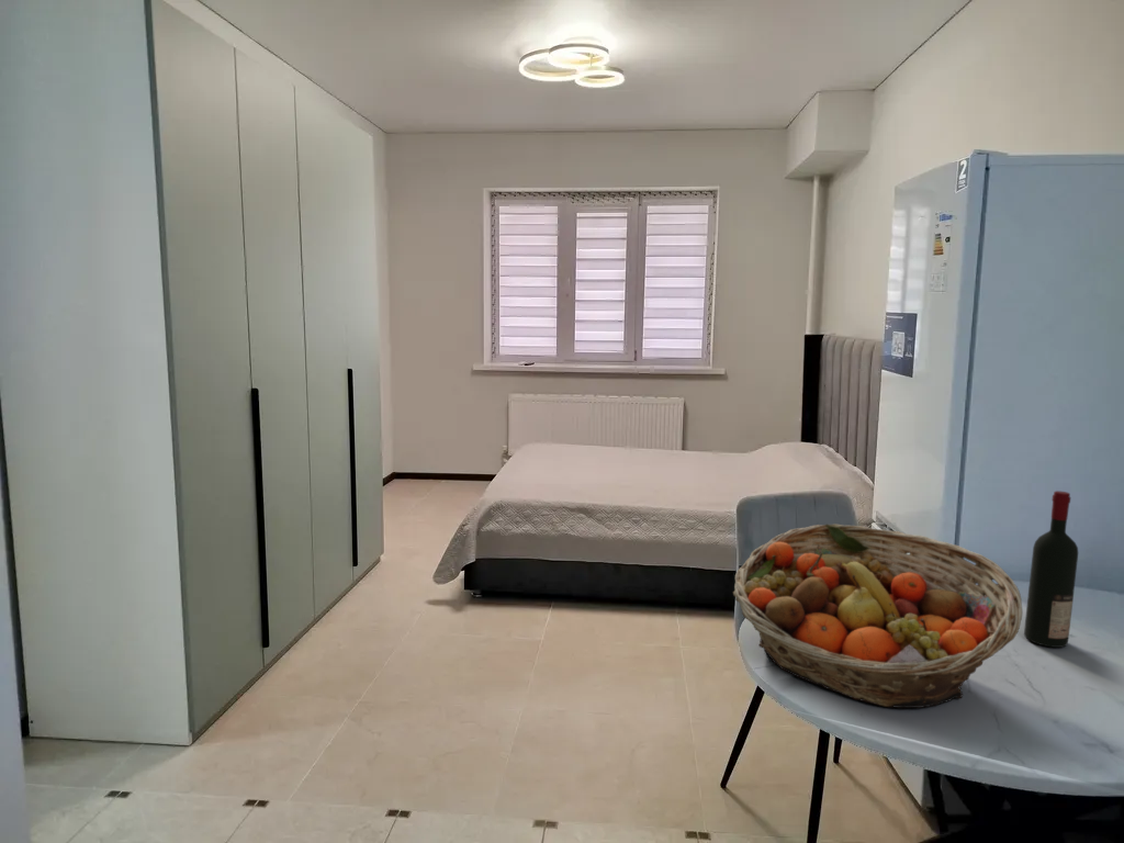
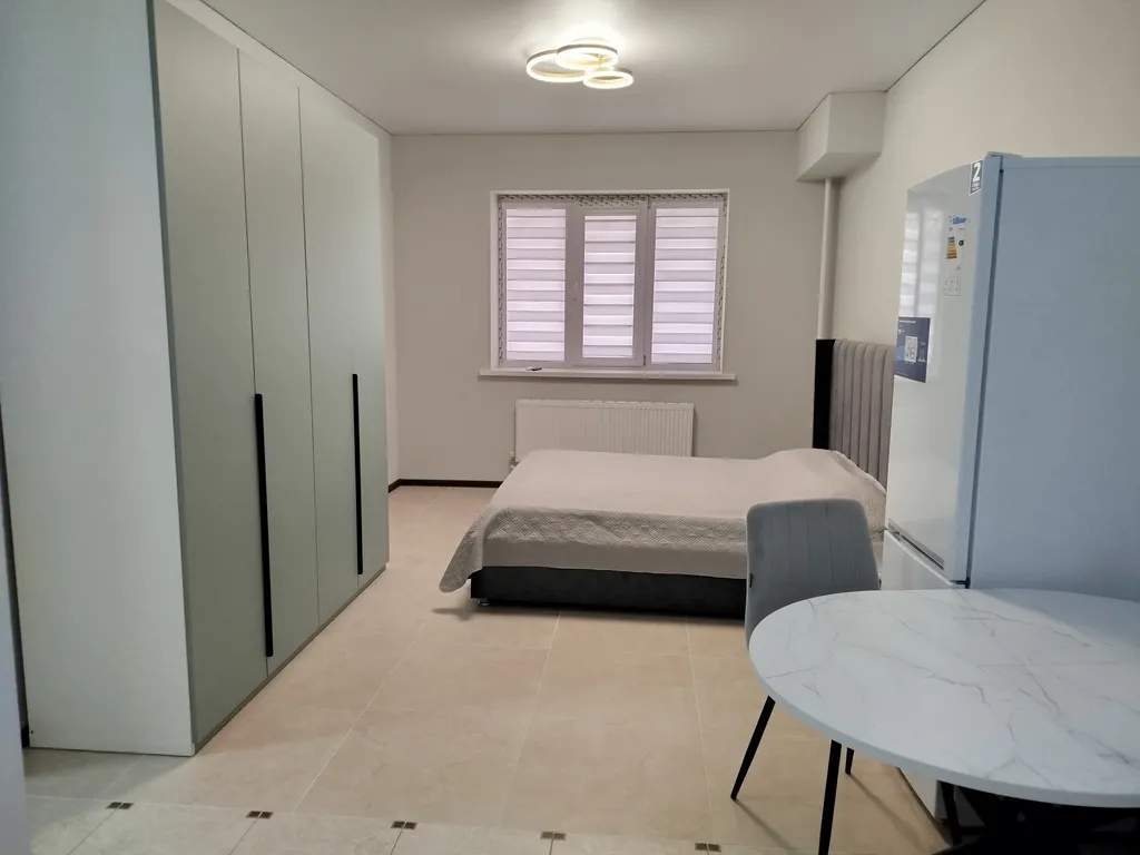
- fruit basket (865, 607)
- alcohol (1053, 566)
